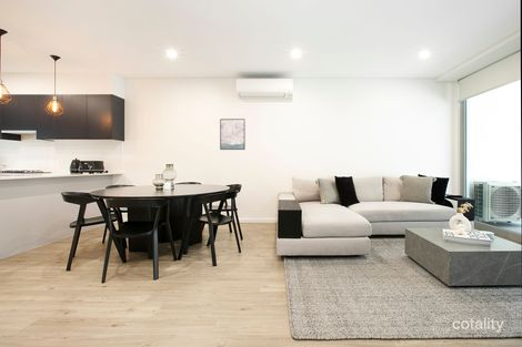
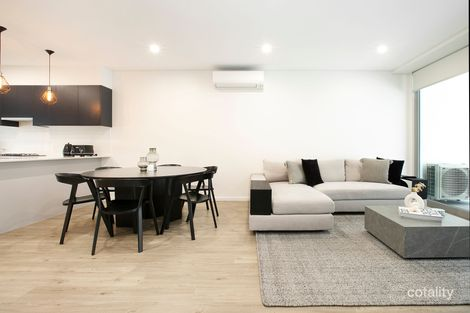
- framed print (232, 134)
